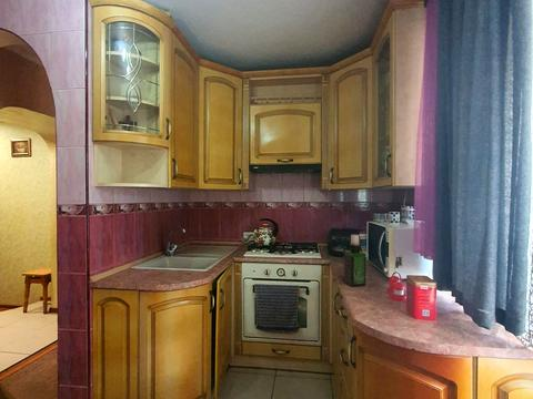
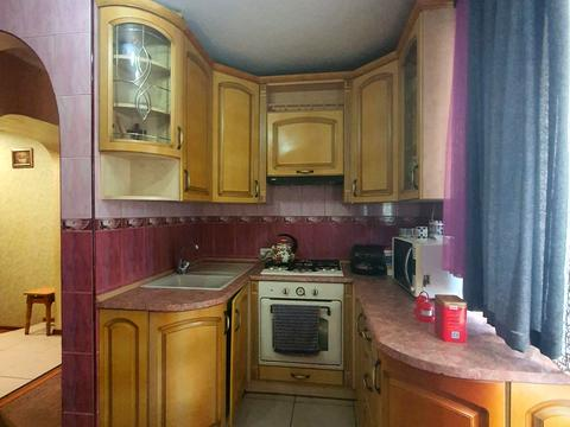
- spray bottle (354, 259)
